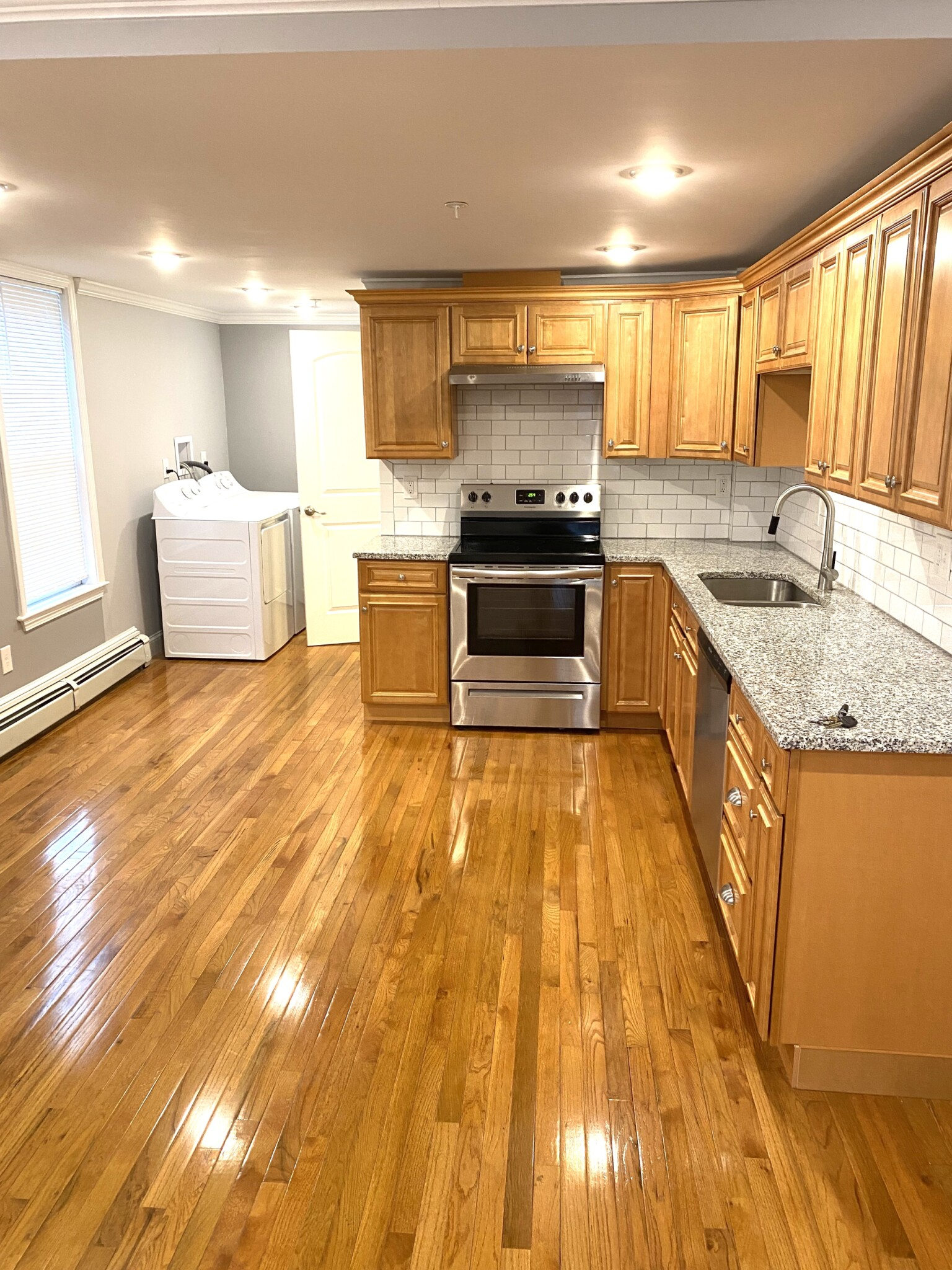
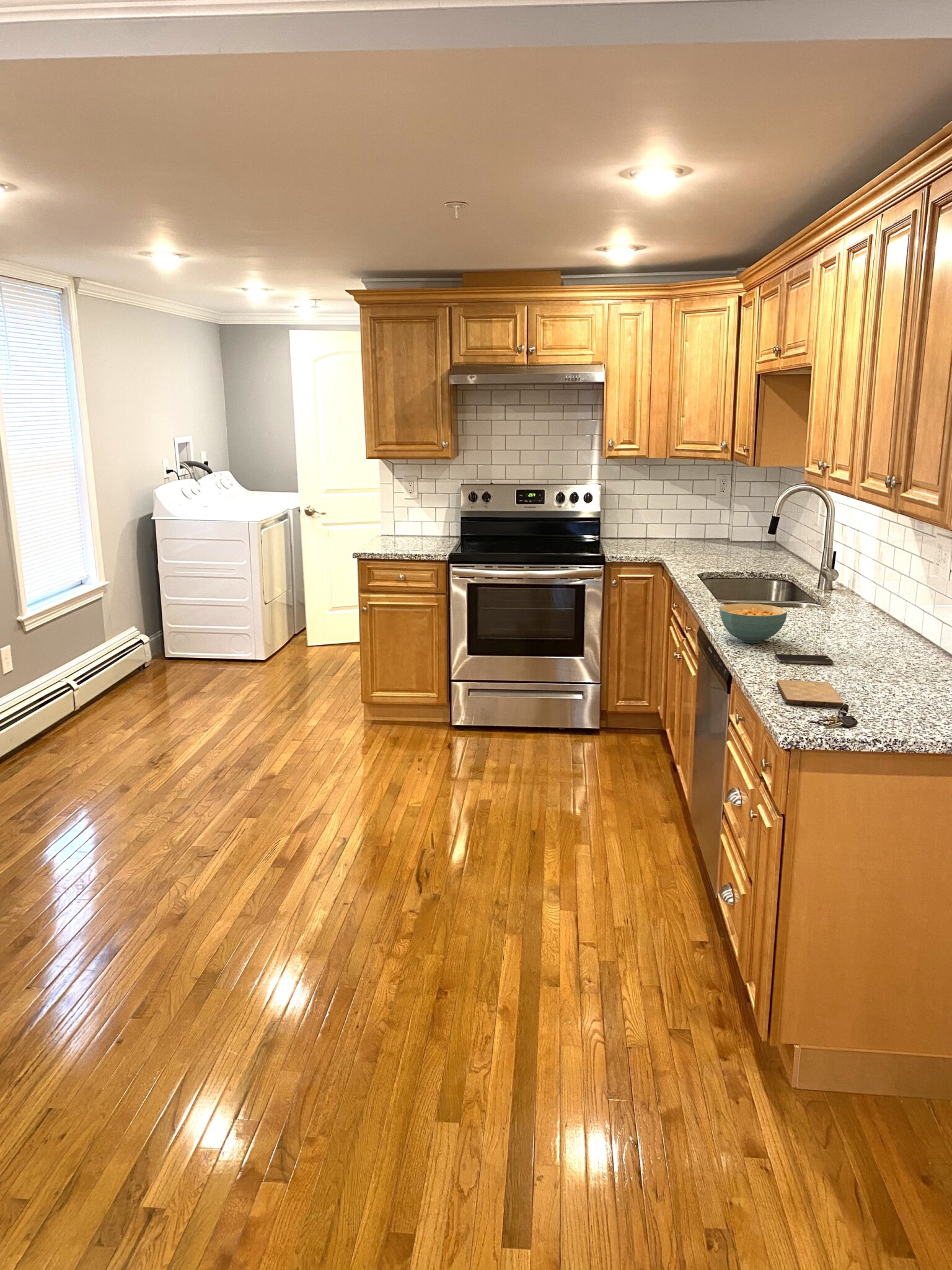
+ cereal bowl (752, 625)
+ cutting board (808, 693)
+ smartphone (803, 659)
